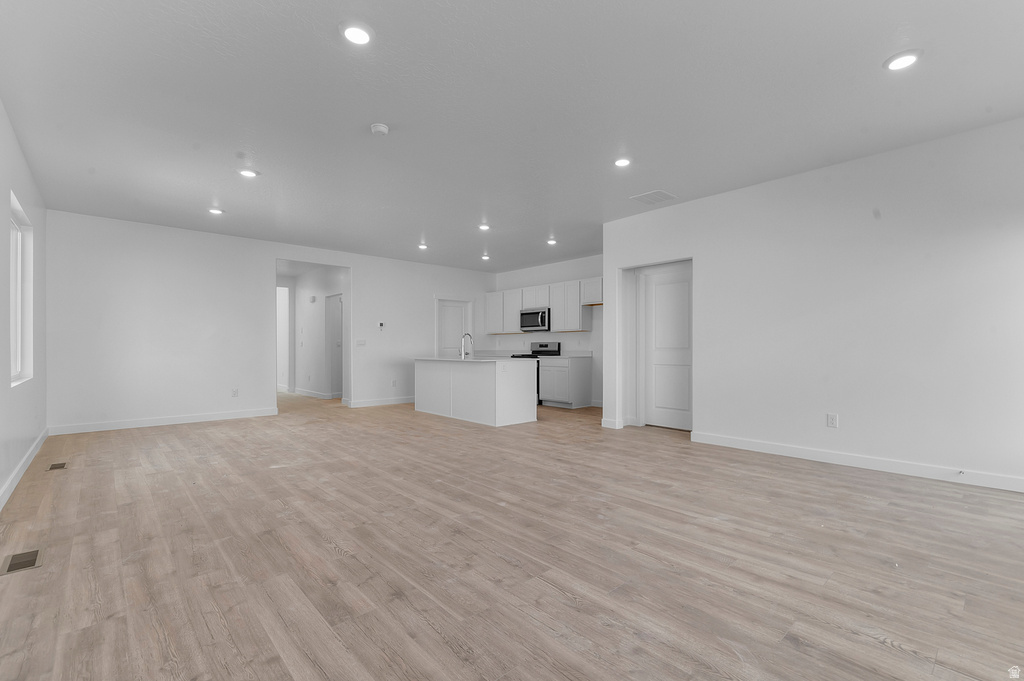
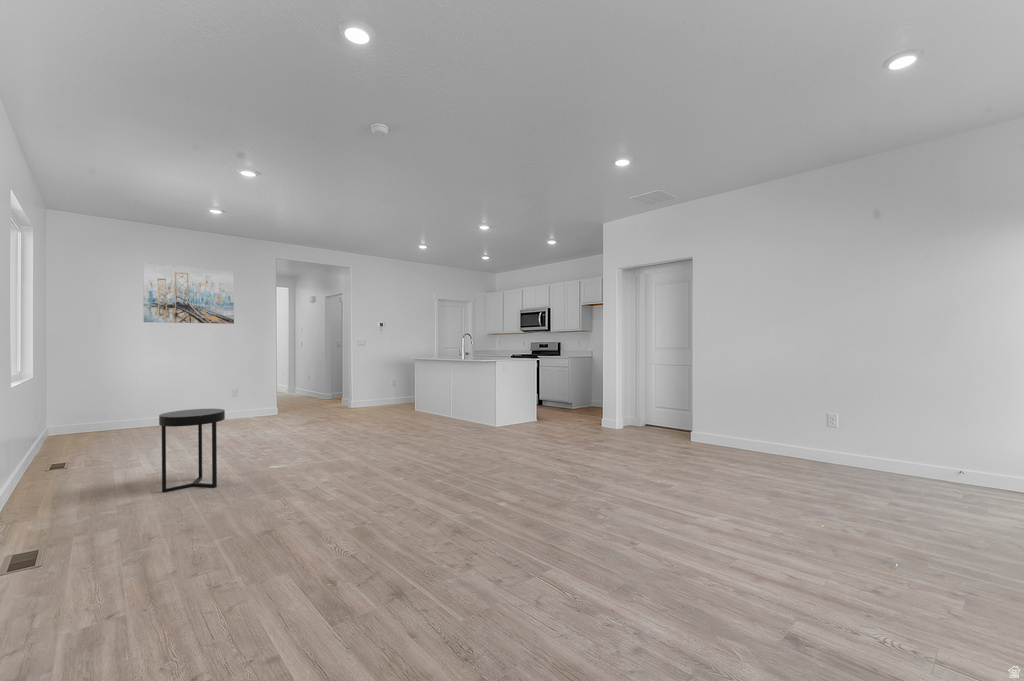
+ wall art (191, 295)
+ side table (198, 449)
